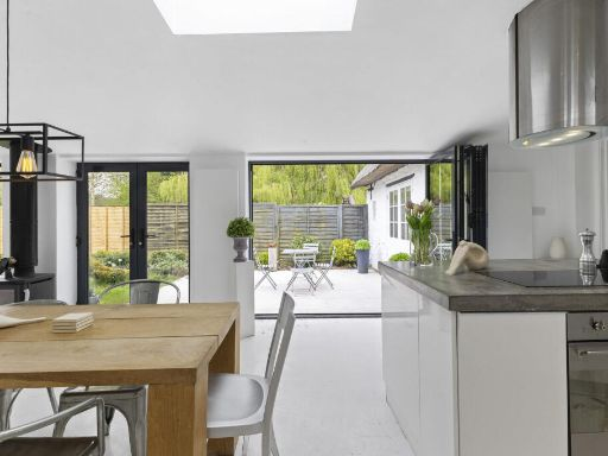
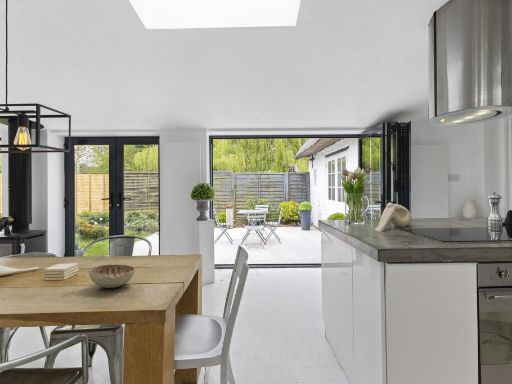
+ decorative bowl (112, 277)
